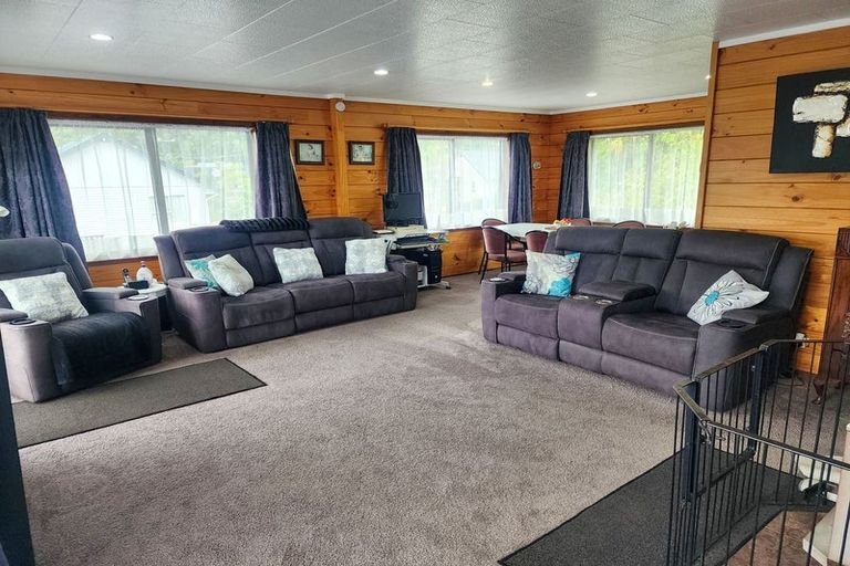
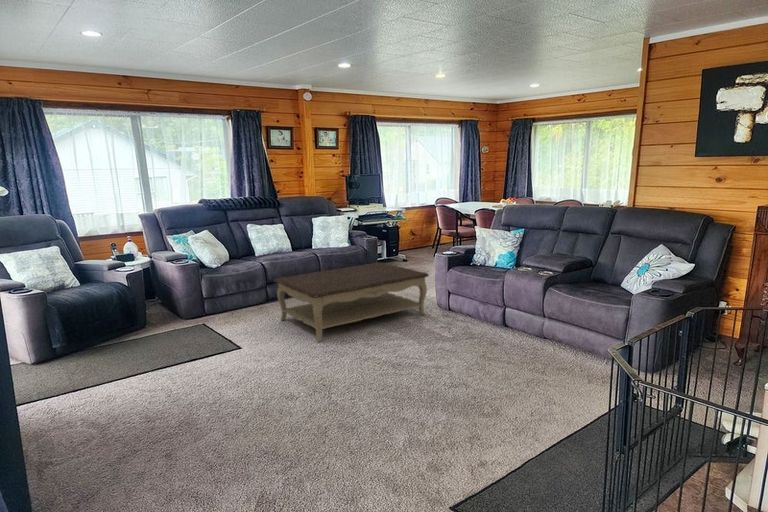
+ coffee table (352, 296)
